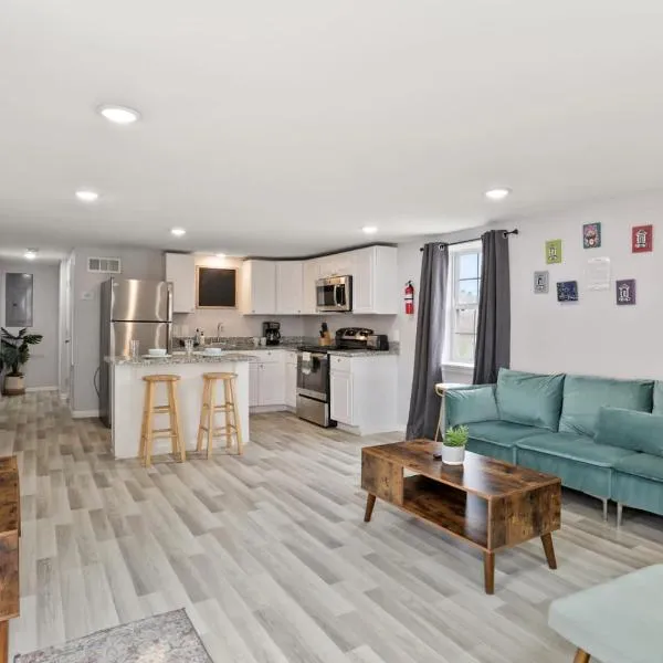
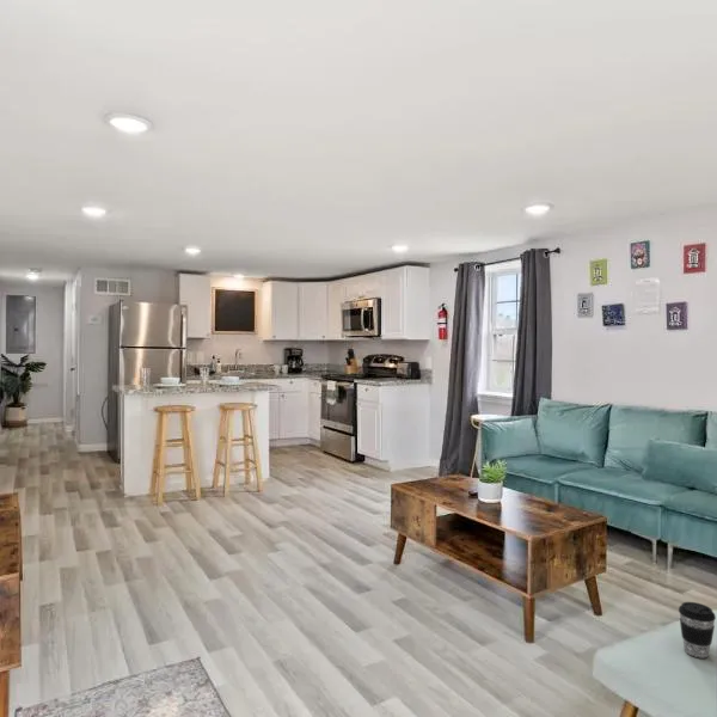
+ coffee cup (695, 630)
